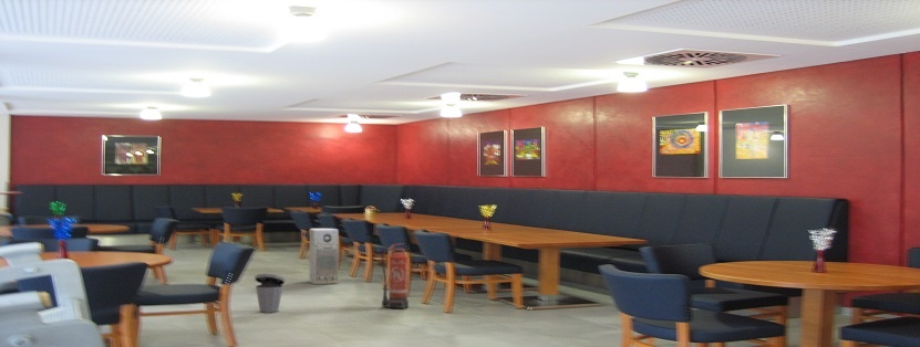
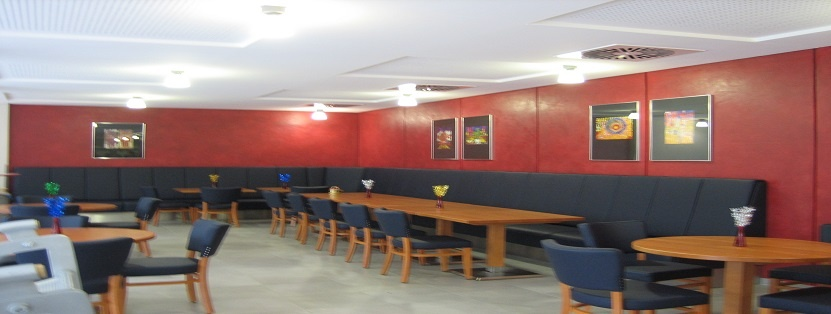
- air purifier (322, 255)
- fire extinguisher (394, 274)
- trash can (269, 291)
